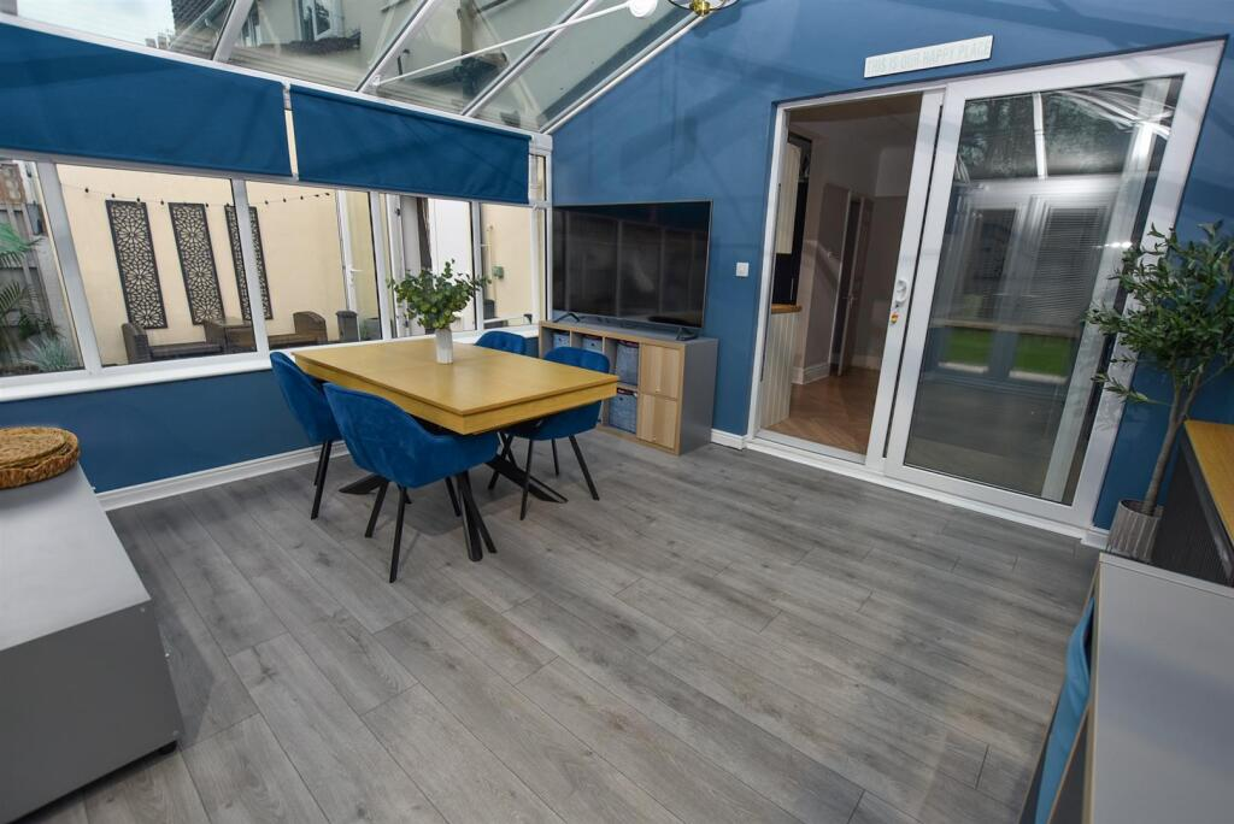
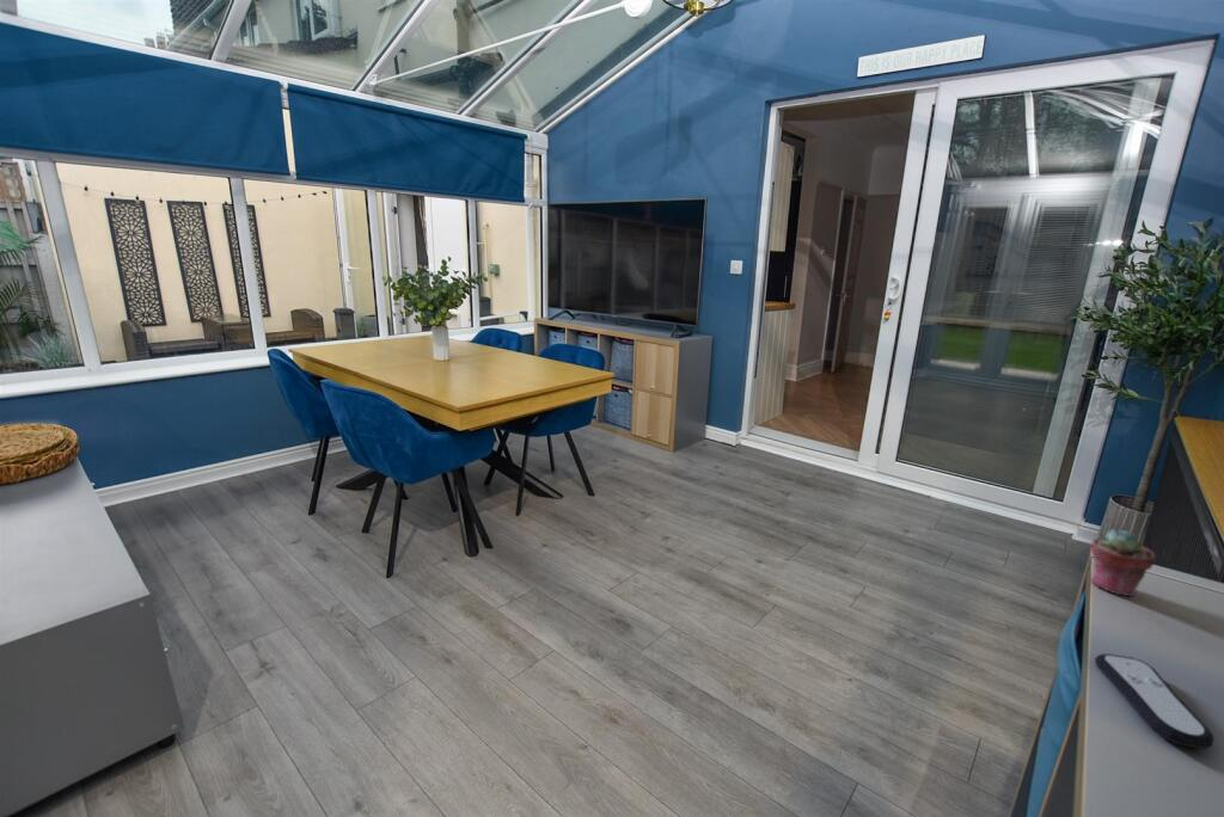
+ potted succulent (1119, 559)
+ remote control (1151, 696)
